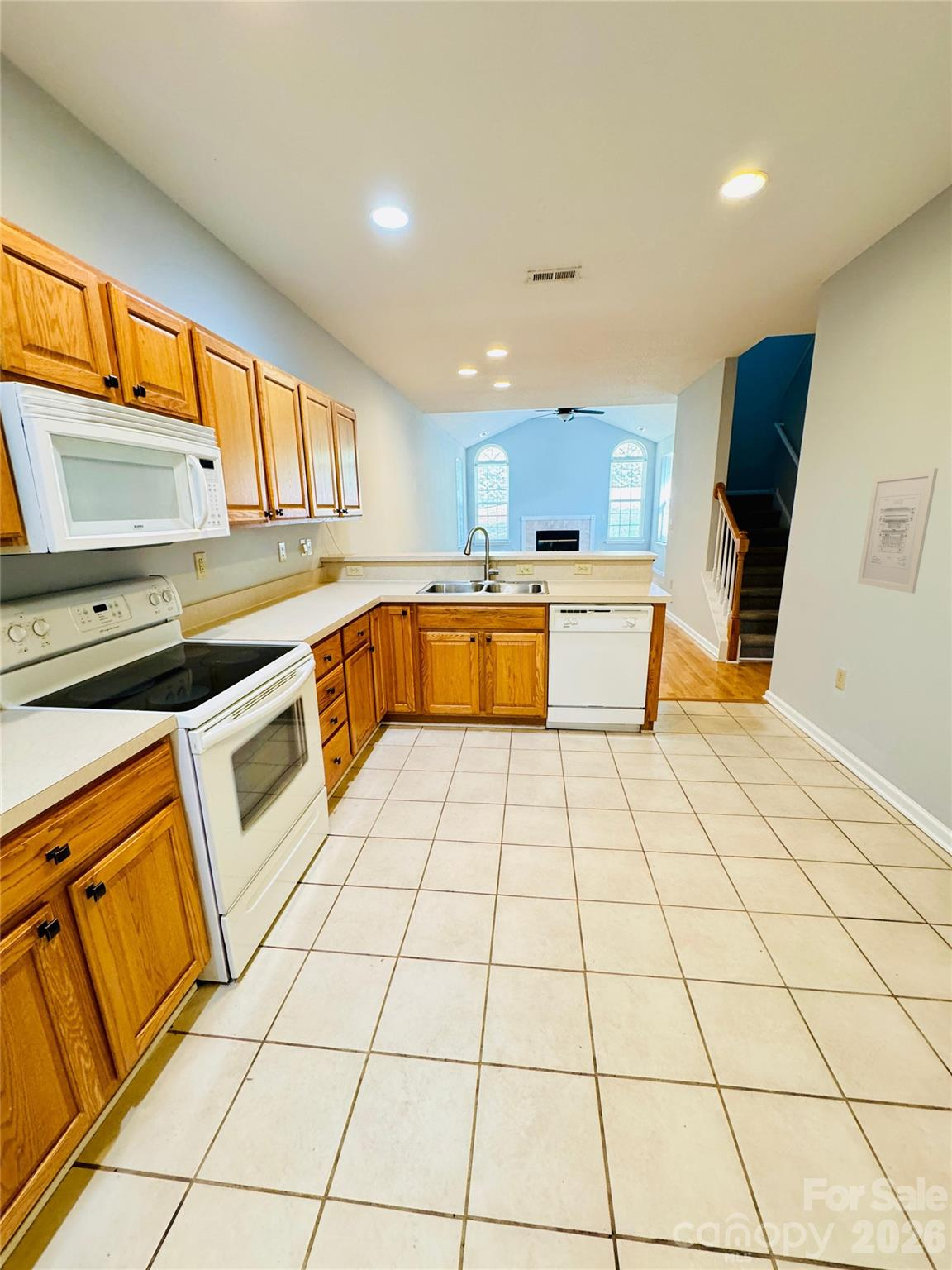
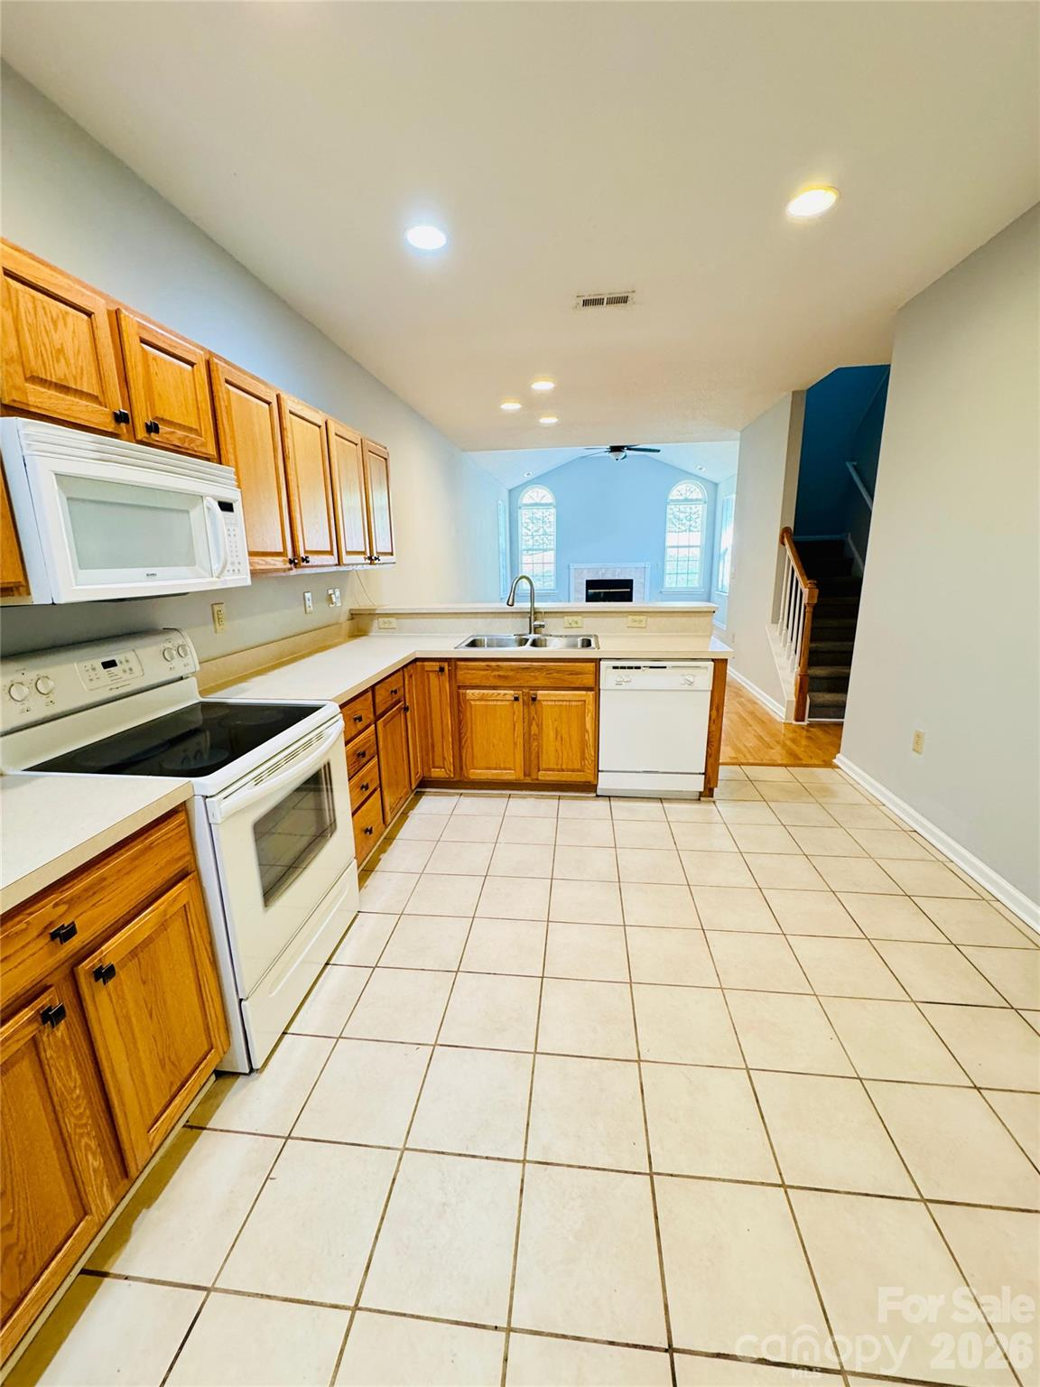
- wall art (893, 532)
